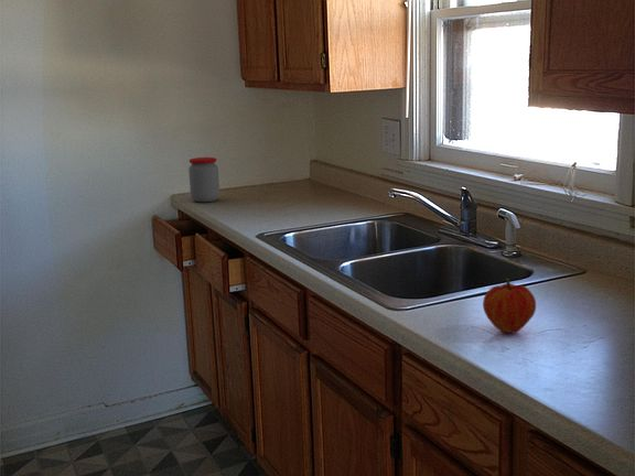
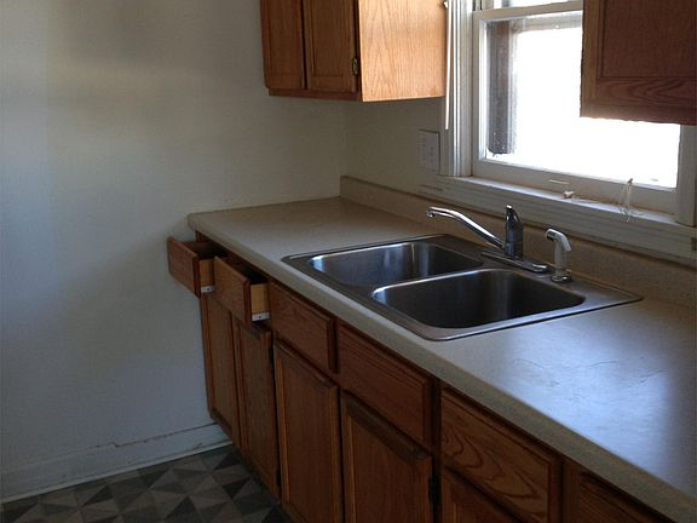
- jar (204, 178)
- fruit (508, 305)
